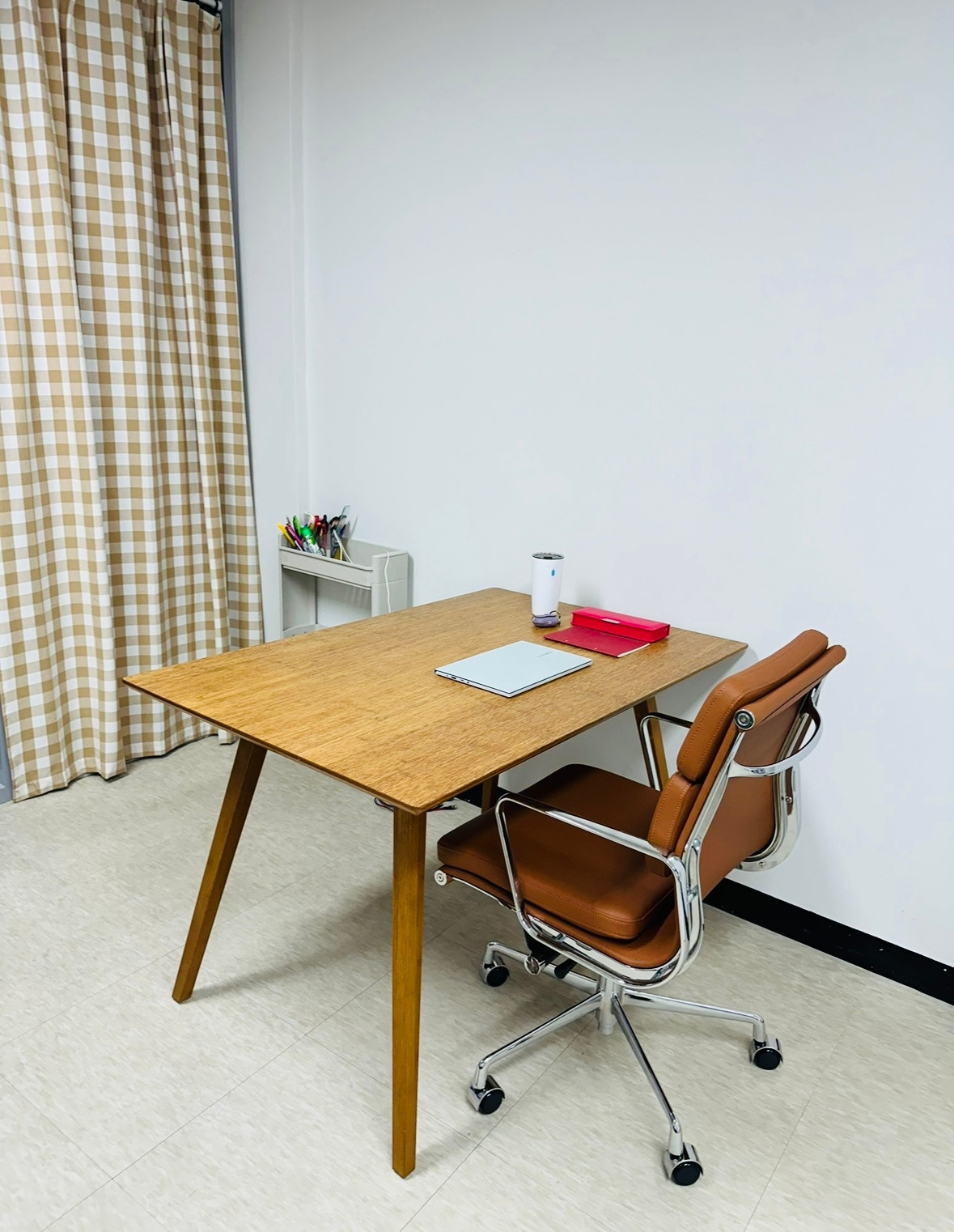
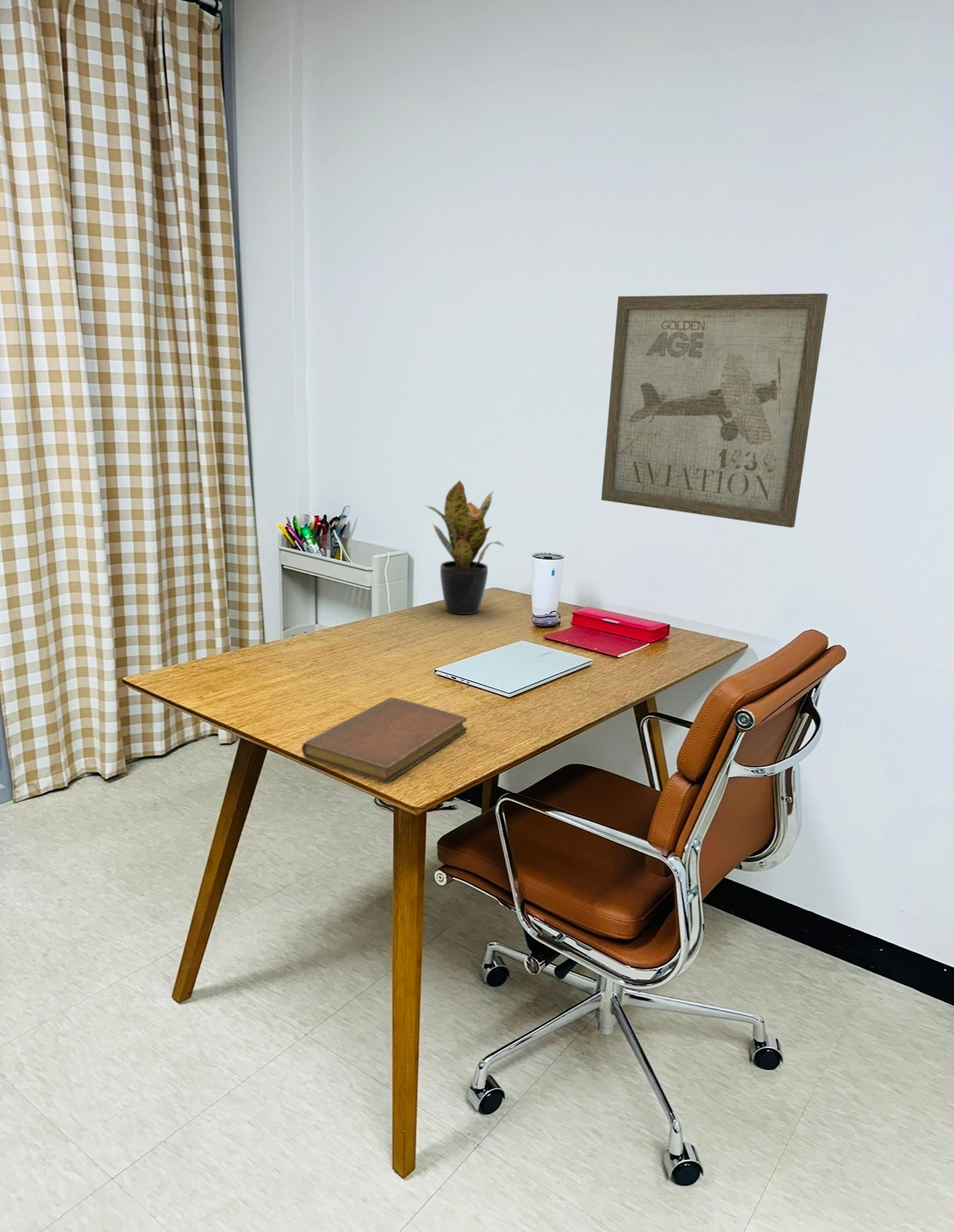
+ notebook (388, 735)
+ potted plant (466, 546)
+ wall art (703, 407)
